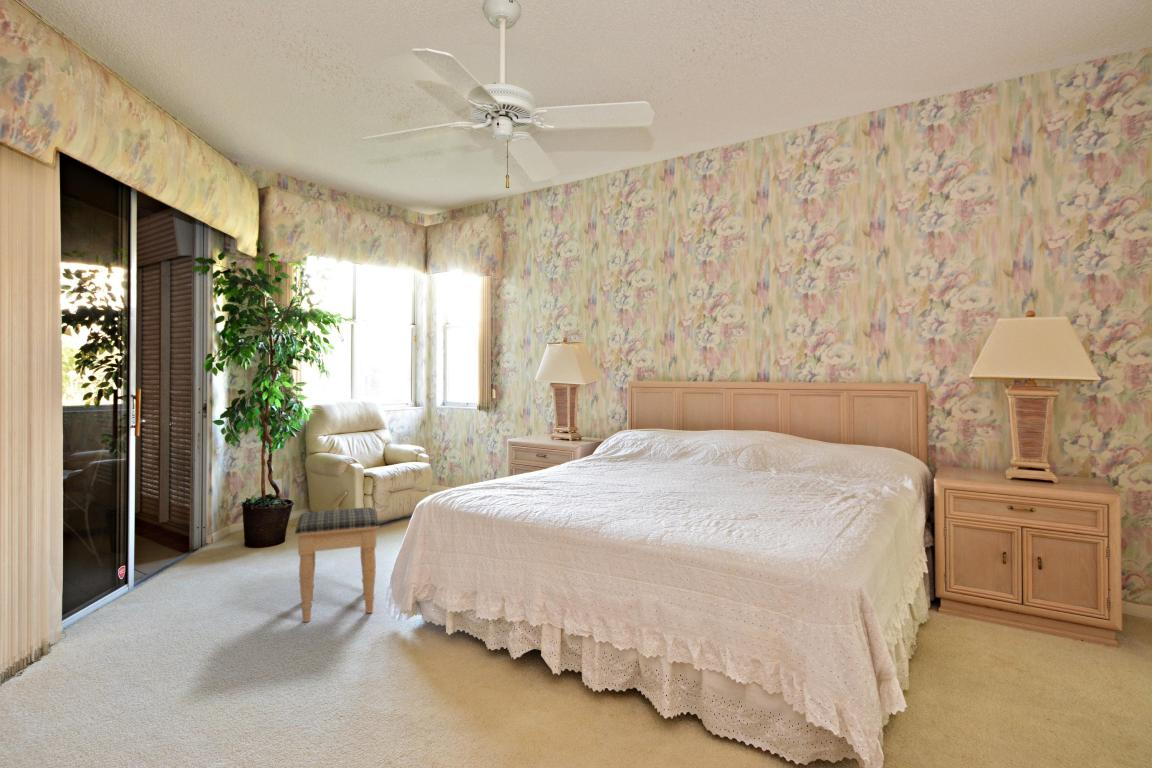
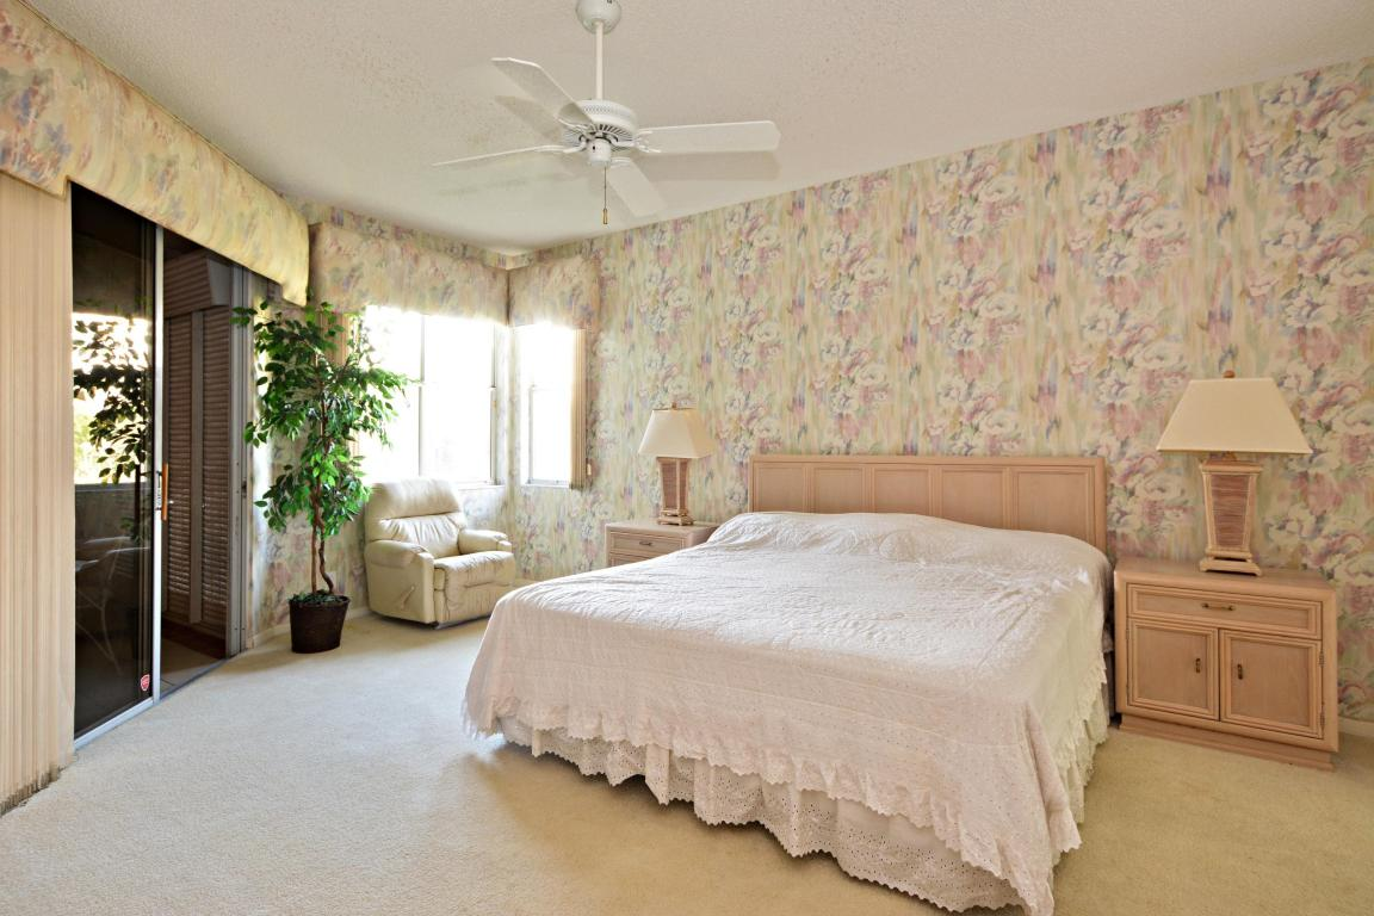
- footstool (338, 548)
